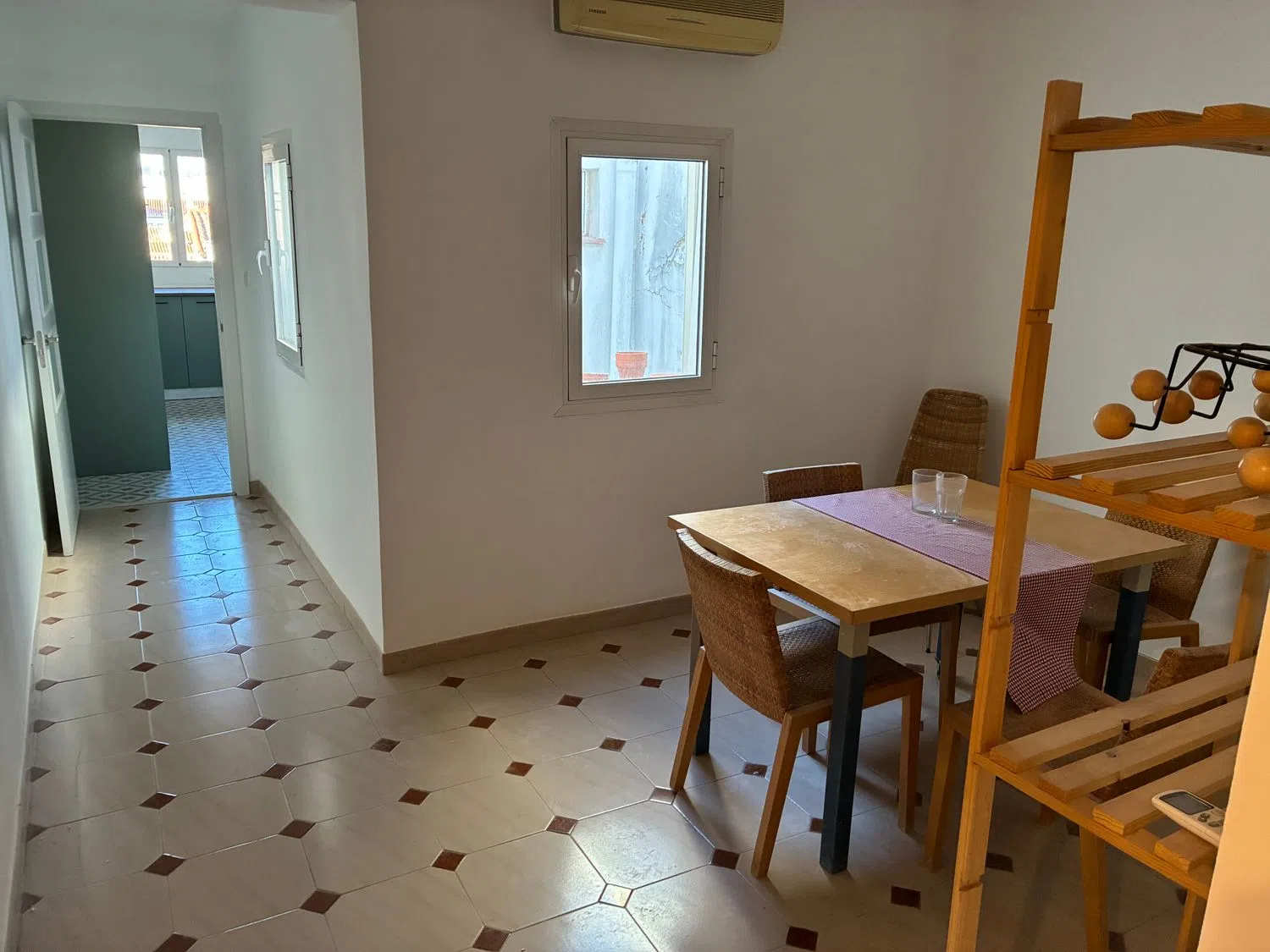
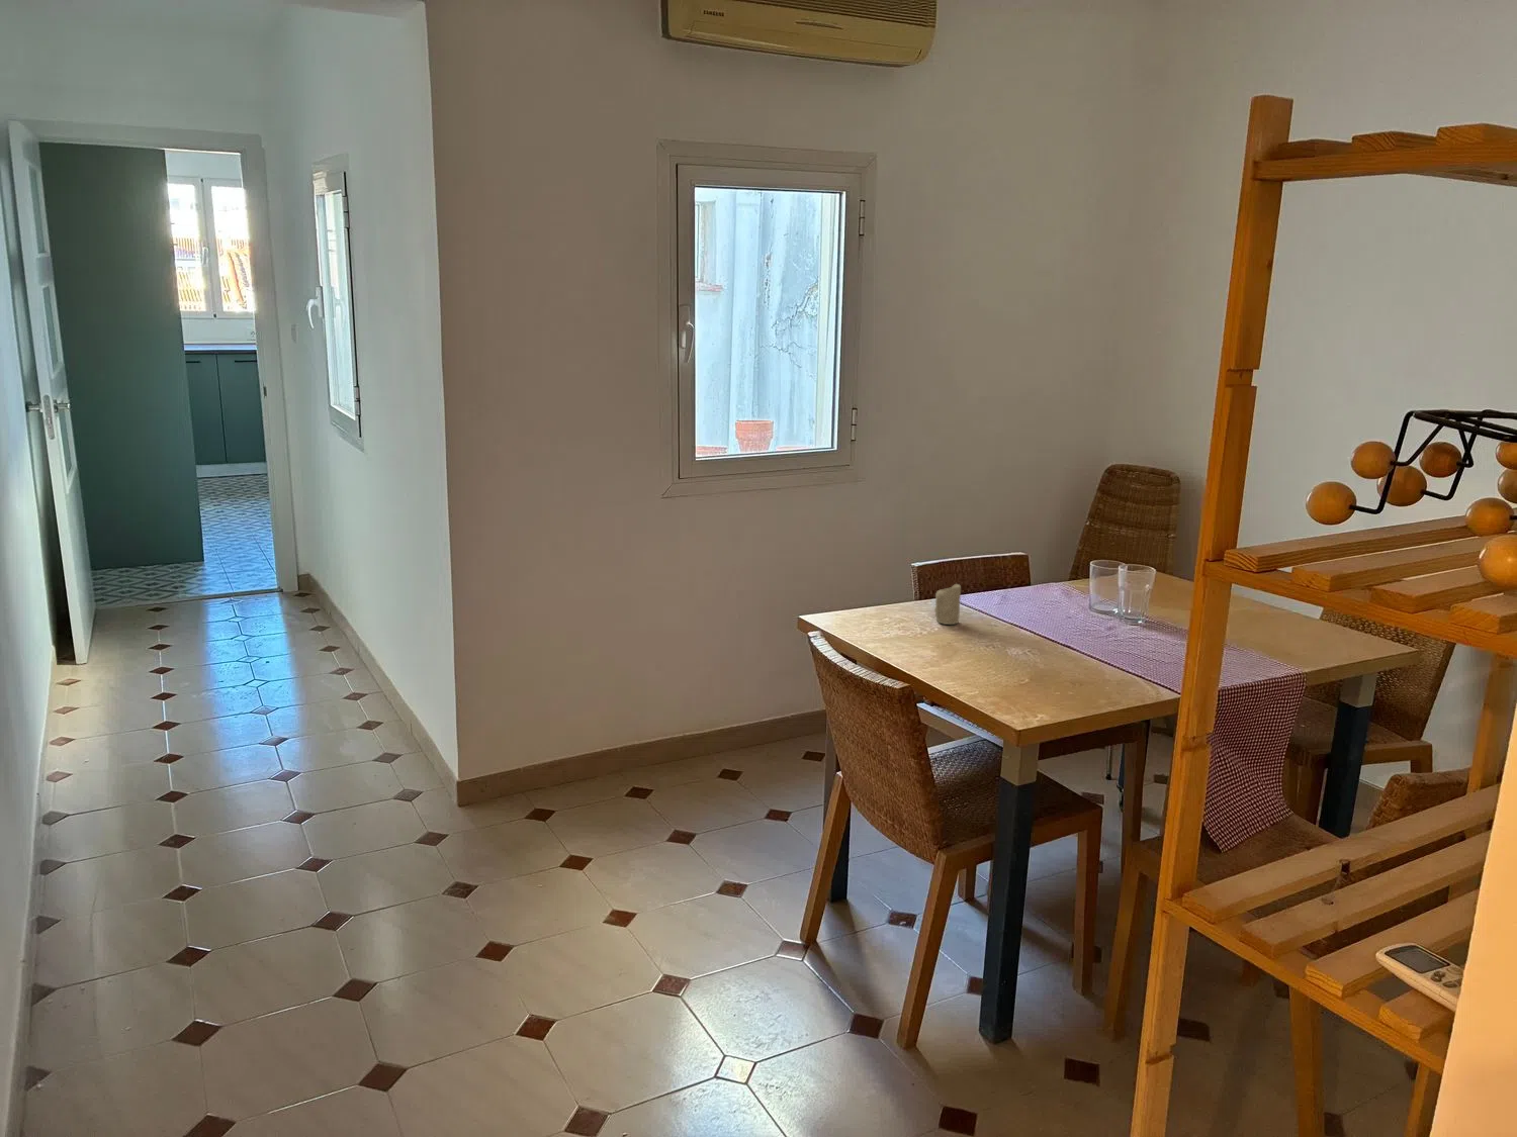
+ candle (946, 603)
